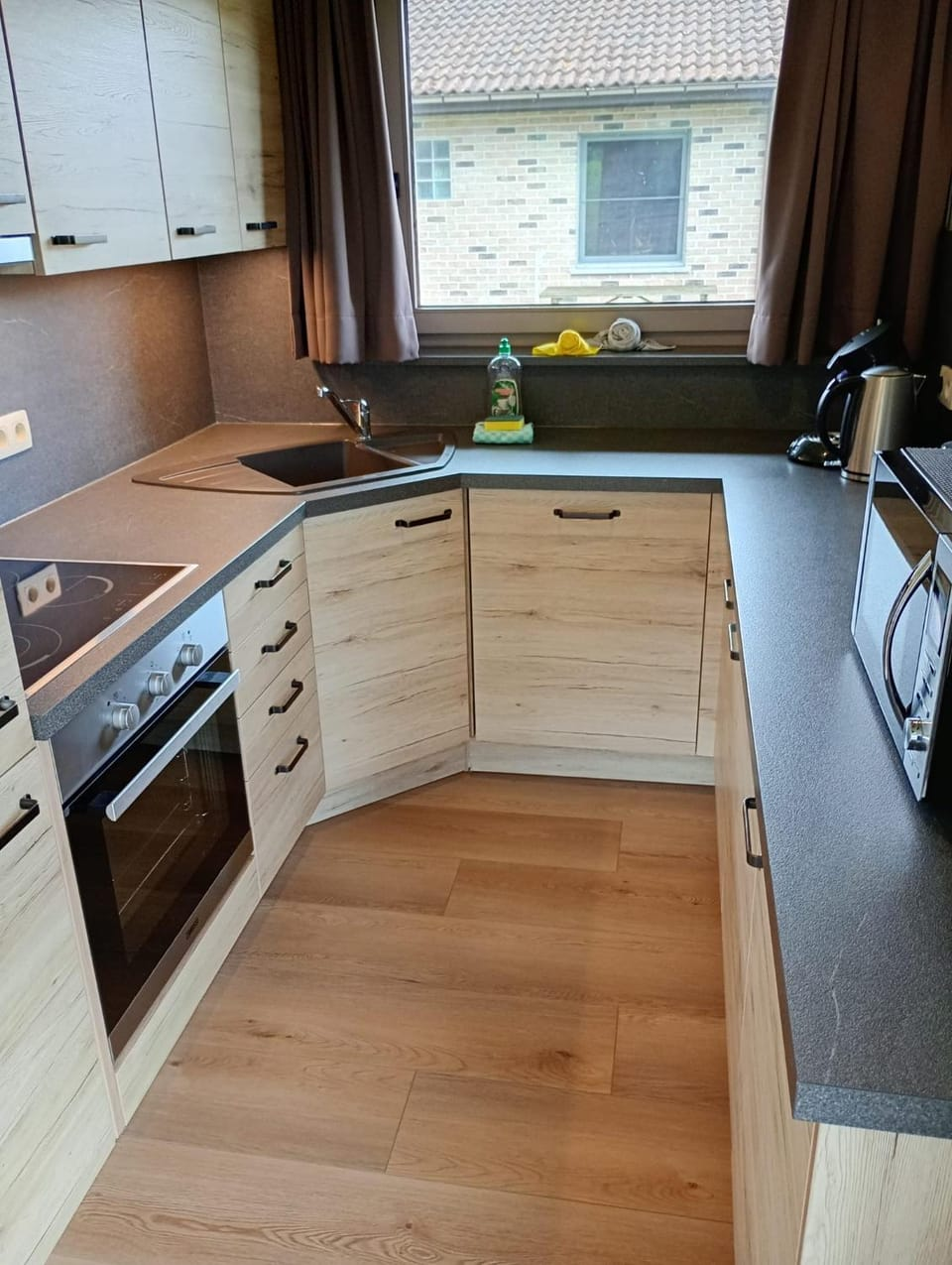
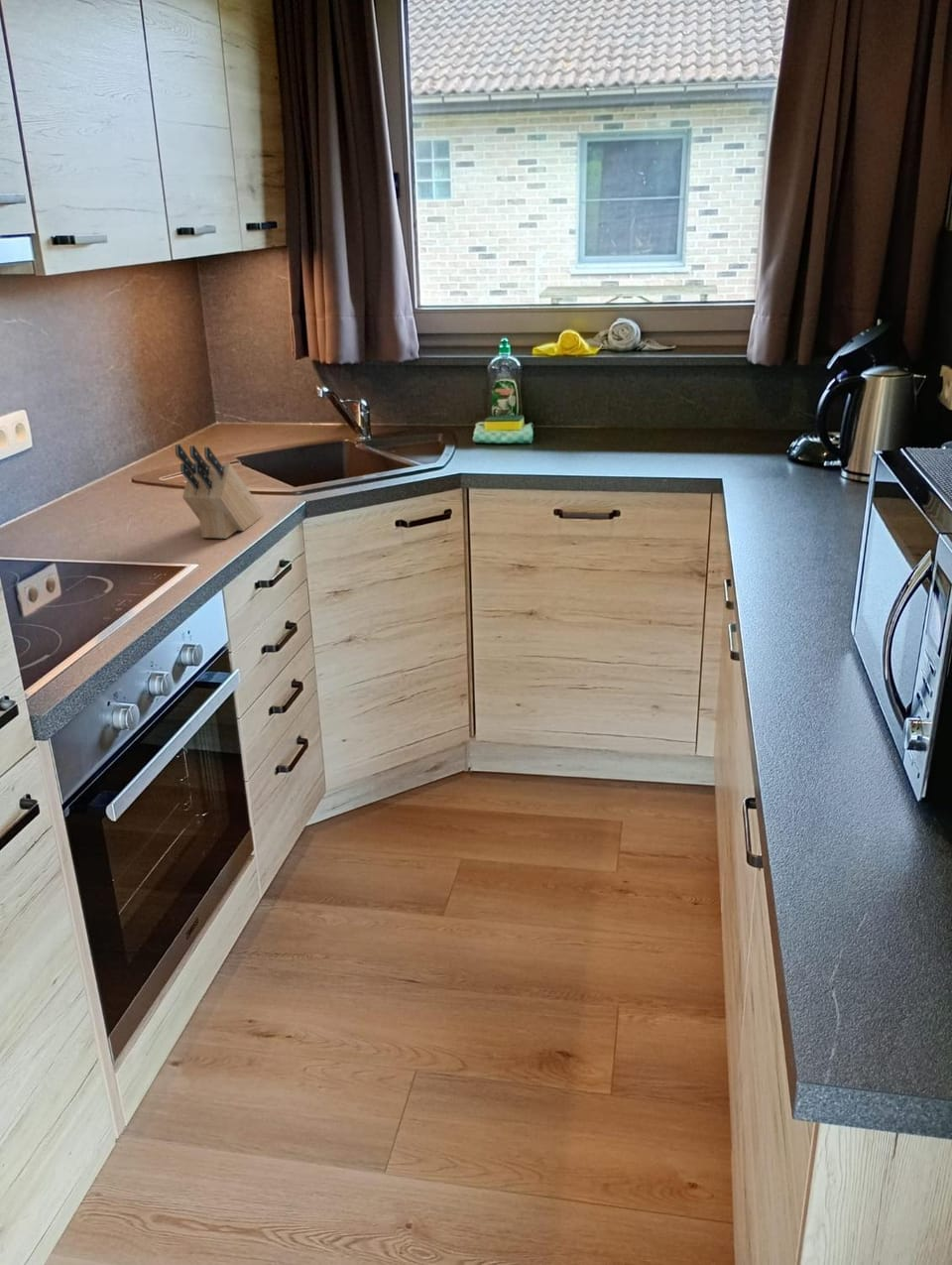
+ knife block (218, 483)
